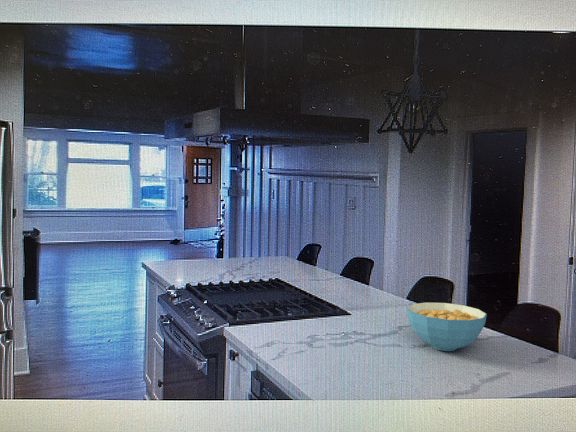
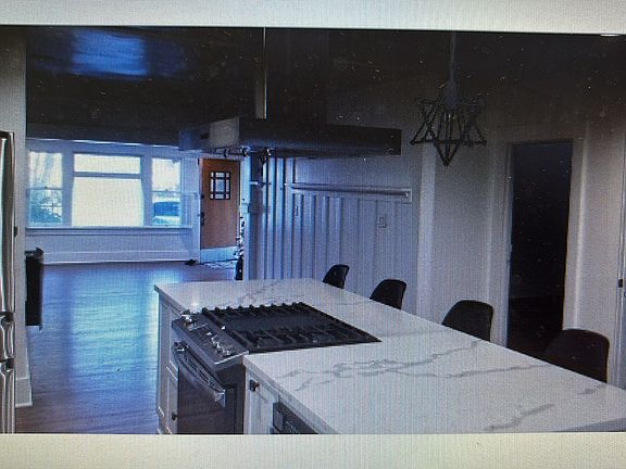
- cereal bowl (445, 329)
